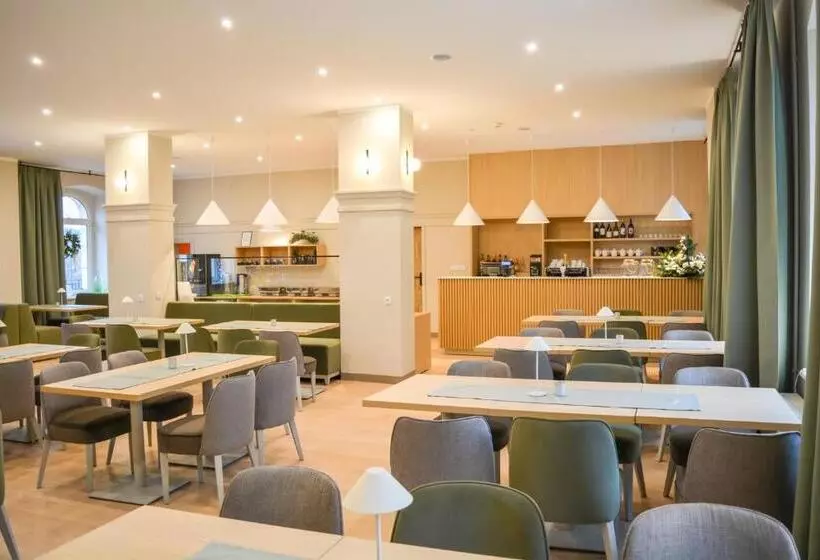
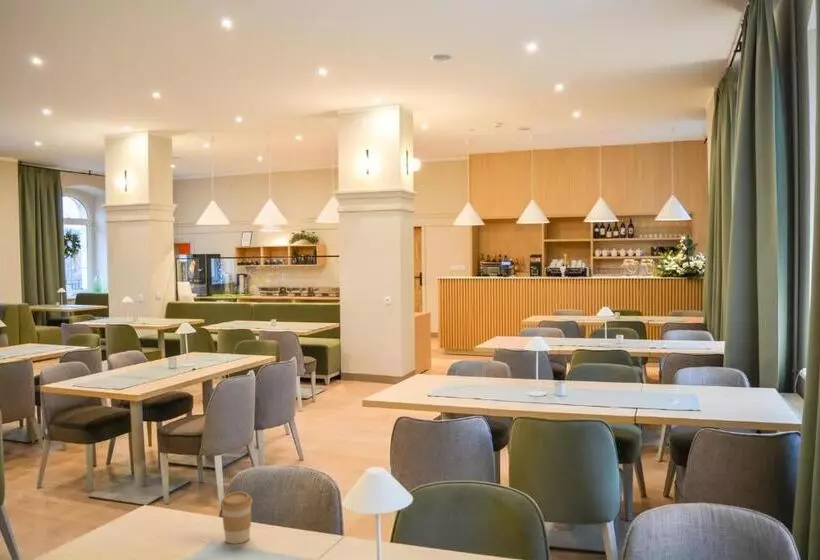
+ coffee cup (236, 517)
